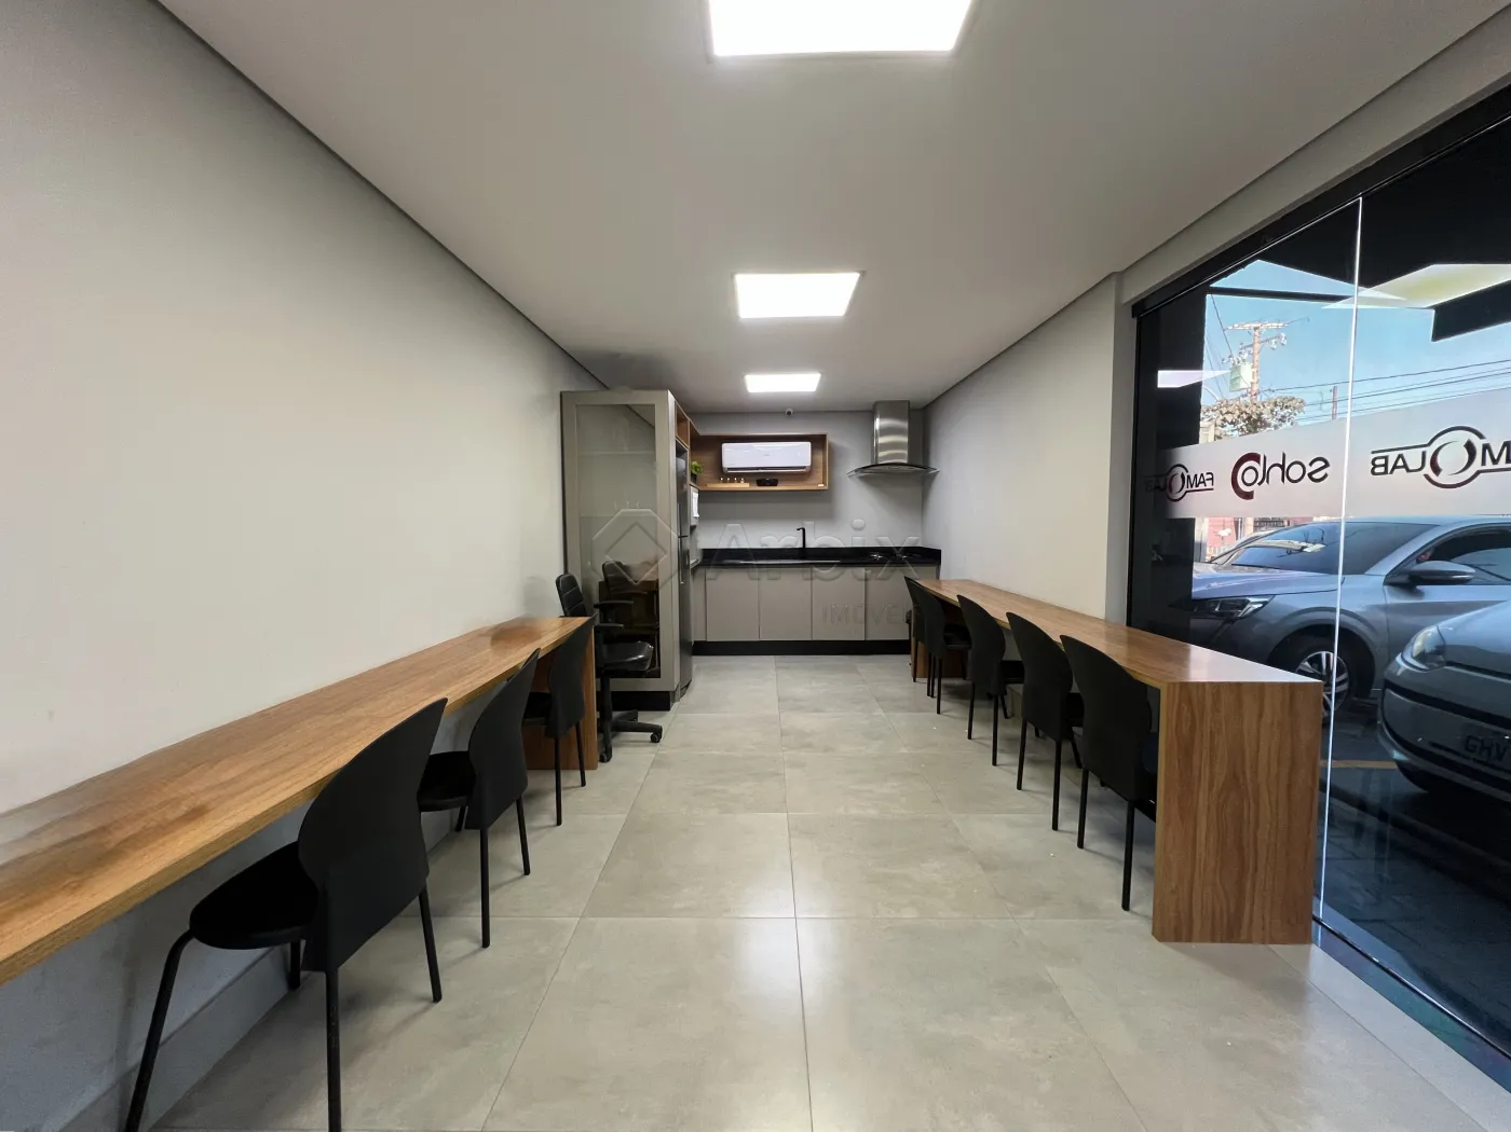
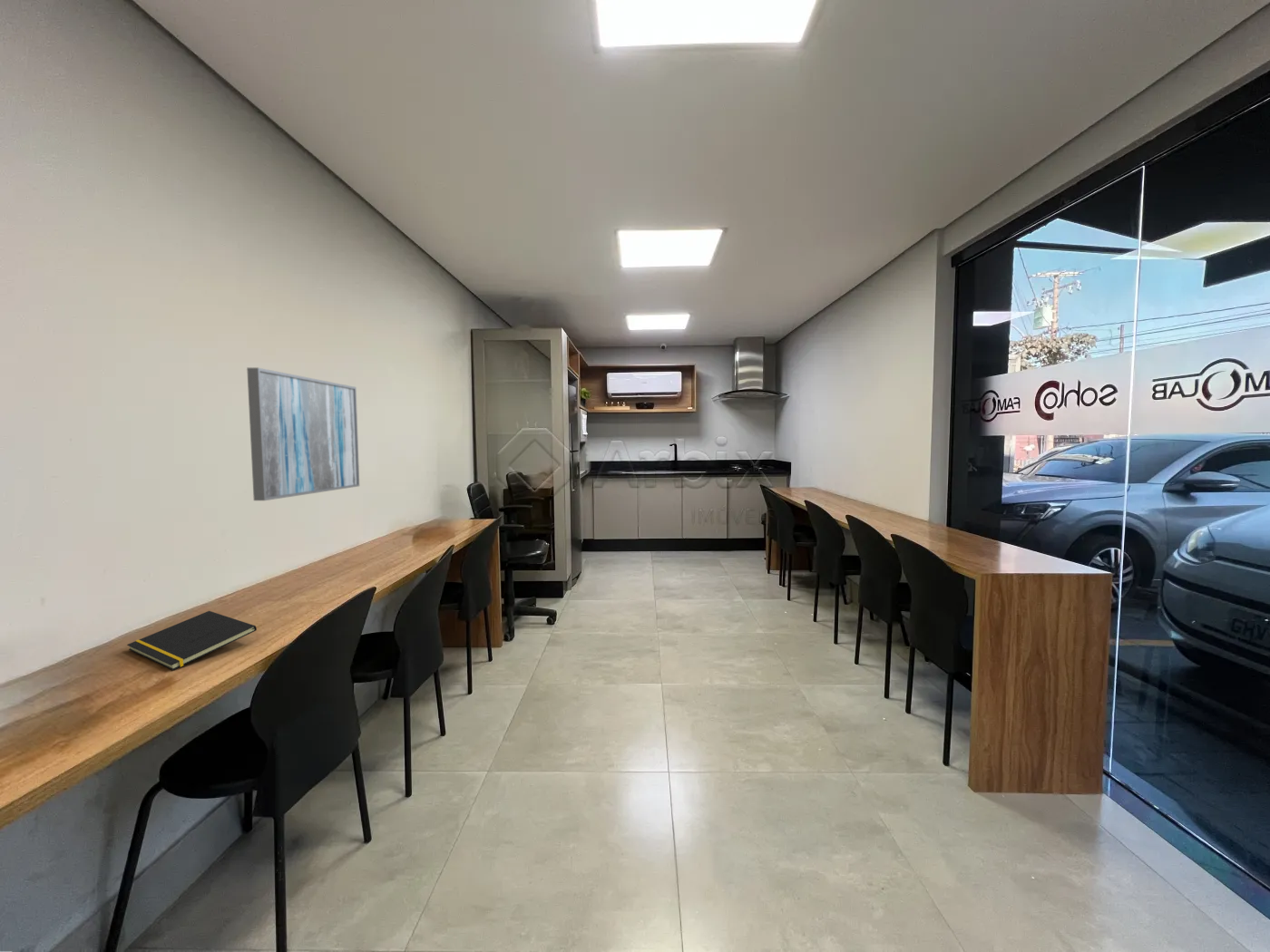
+ notepad (192, 637)
+ wall art (311, 435)
